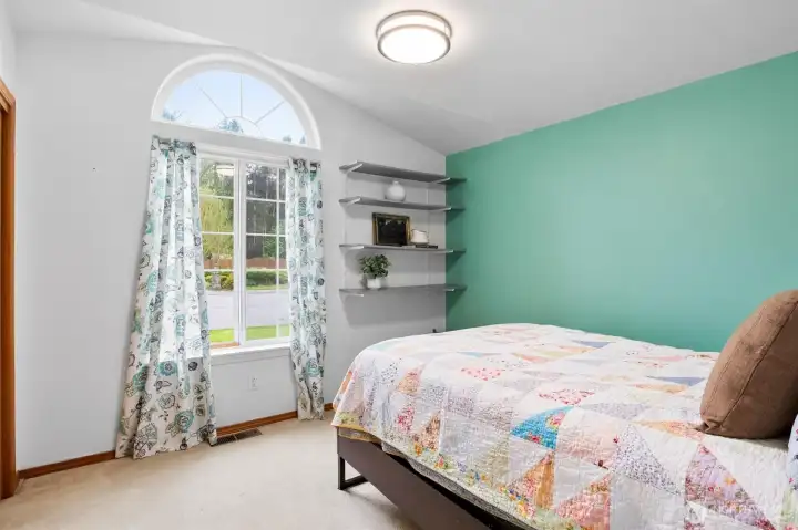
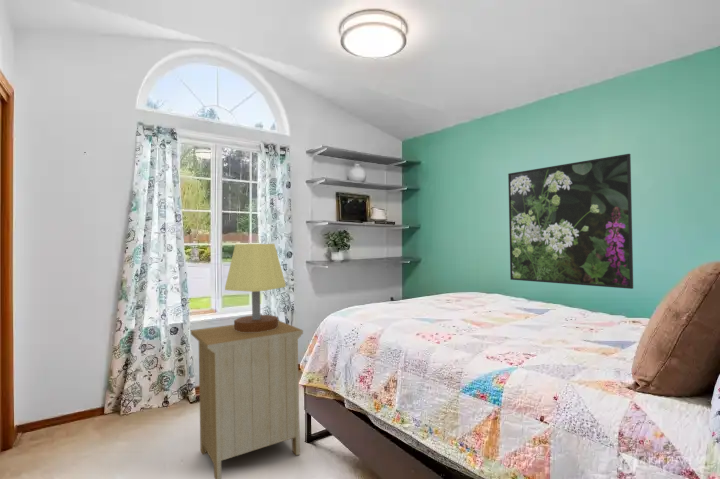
+ nightstand (247, 390)
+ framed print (563, 224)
+ table lamp (255, 285)
